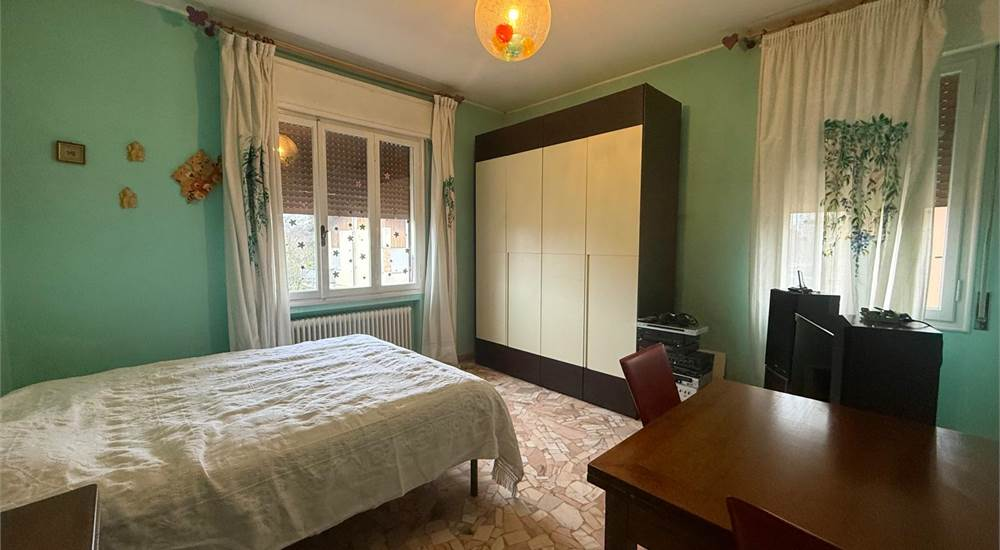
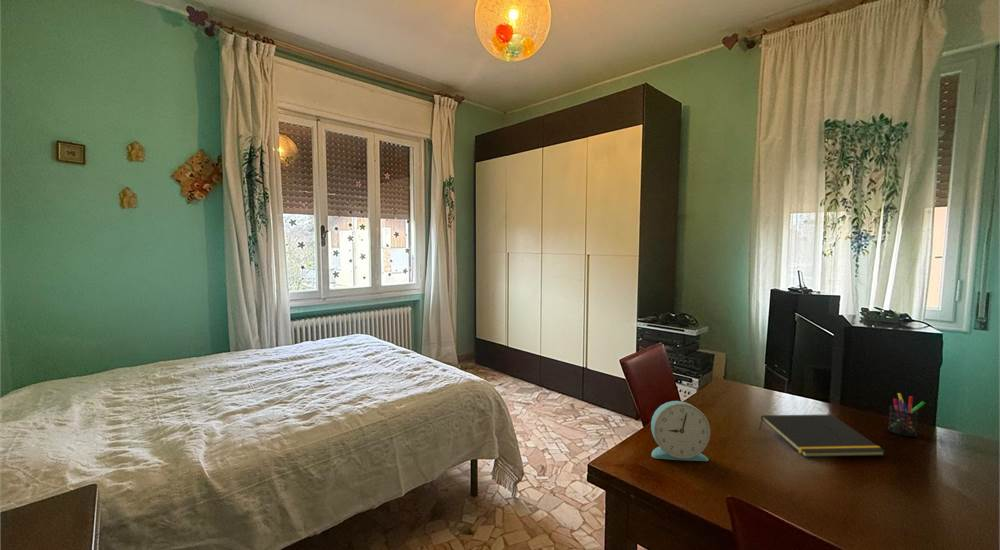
+ alarm clock (677, 426)
+ pen holder (907, 413)
+ notepad (819, 434)
